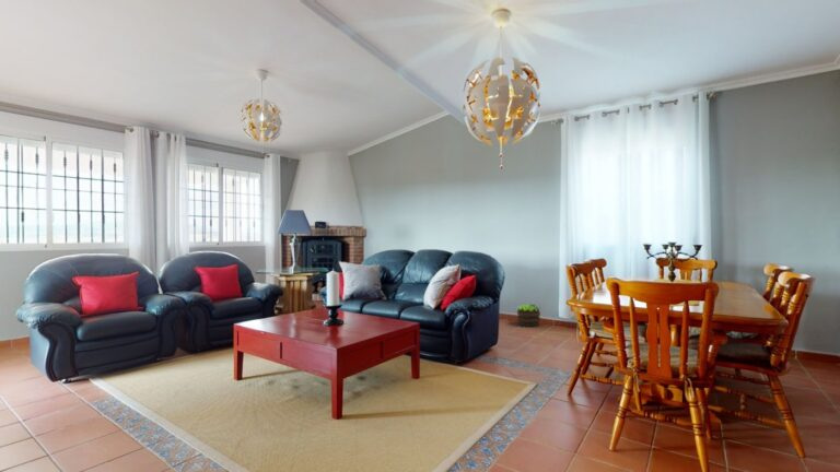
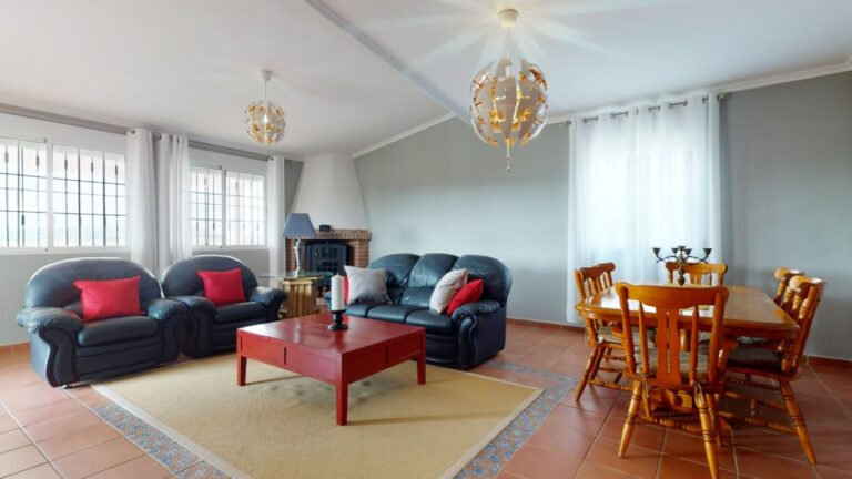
- potted plant (528, 314)
